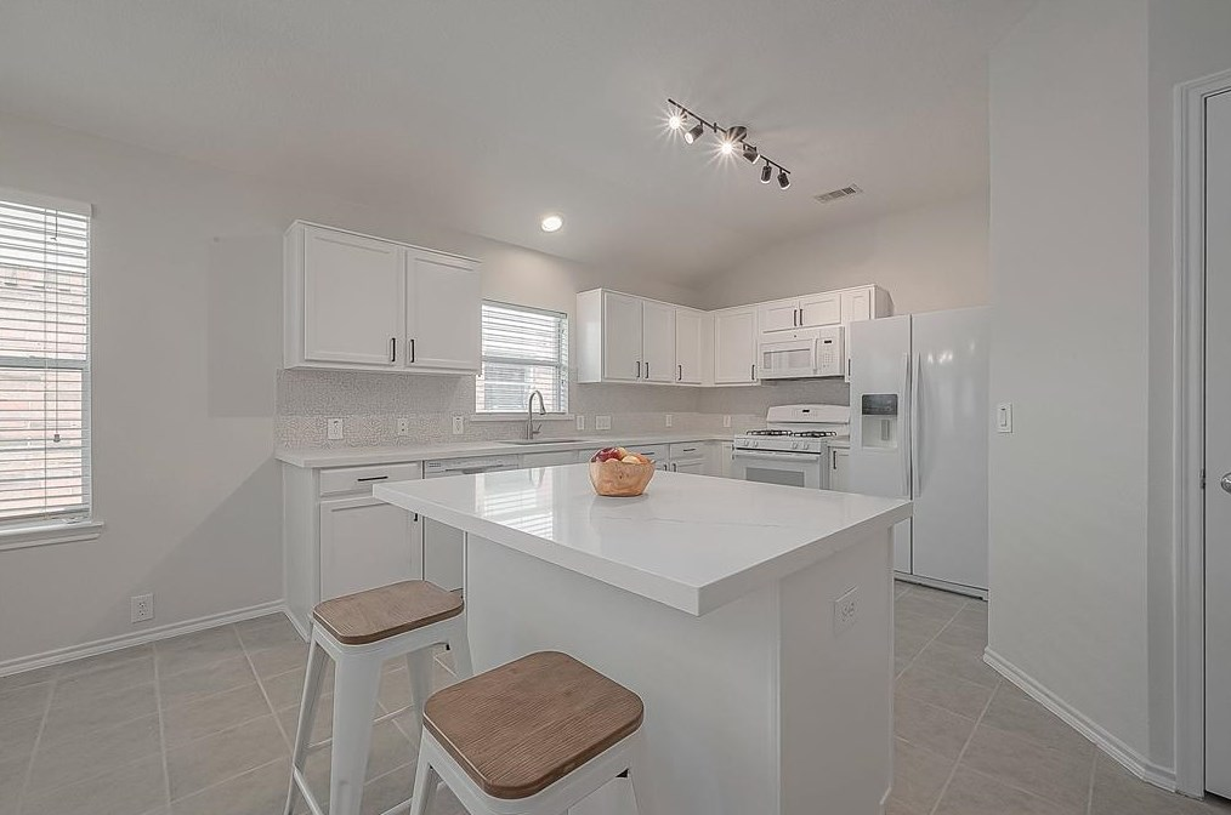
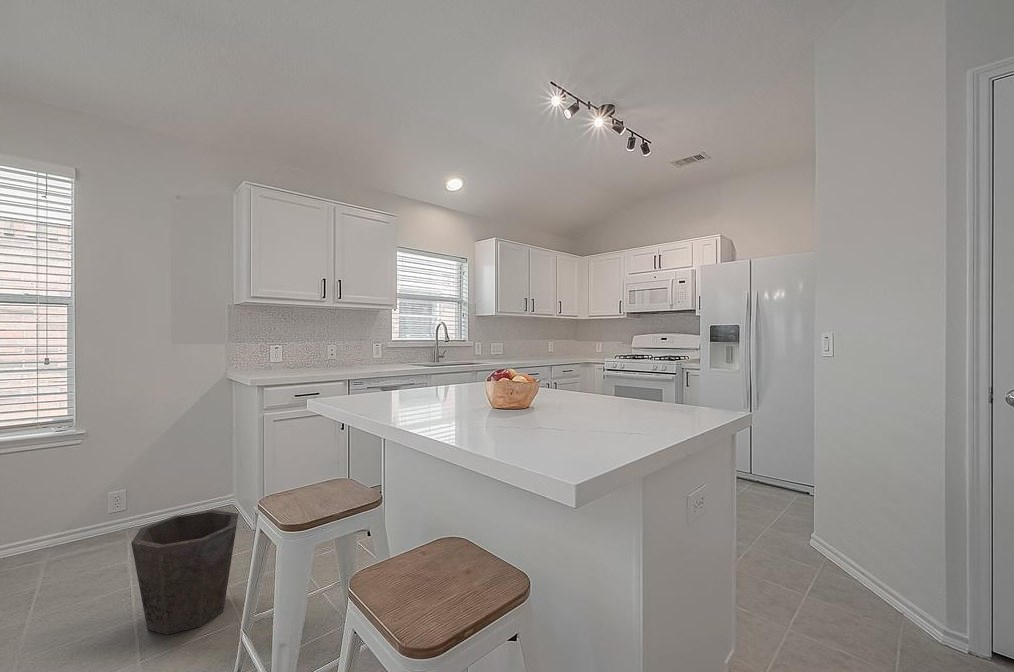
+ waste bin (188, 570)
